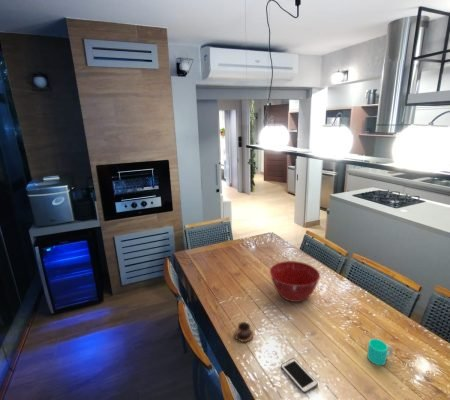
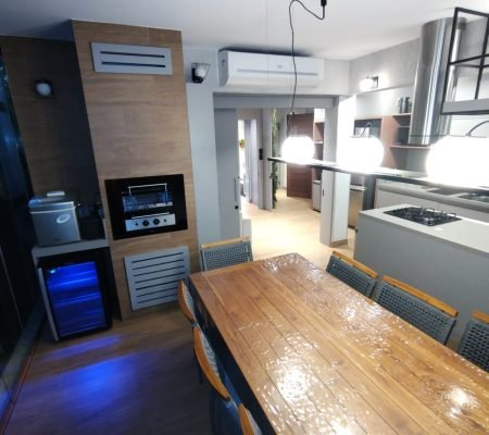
- cup (243, 331)
- cell phone (298, 374)
- mixing bowl (293, 283)
- cup (380, 351)
